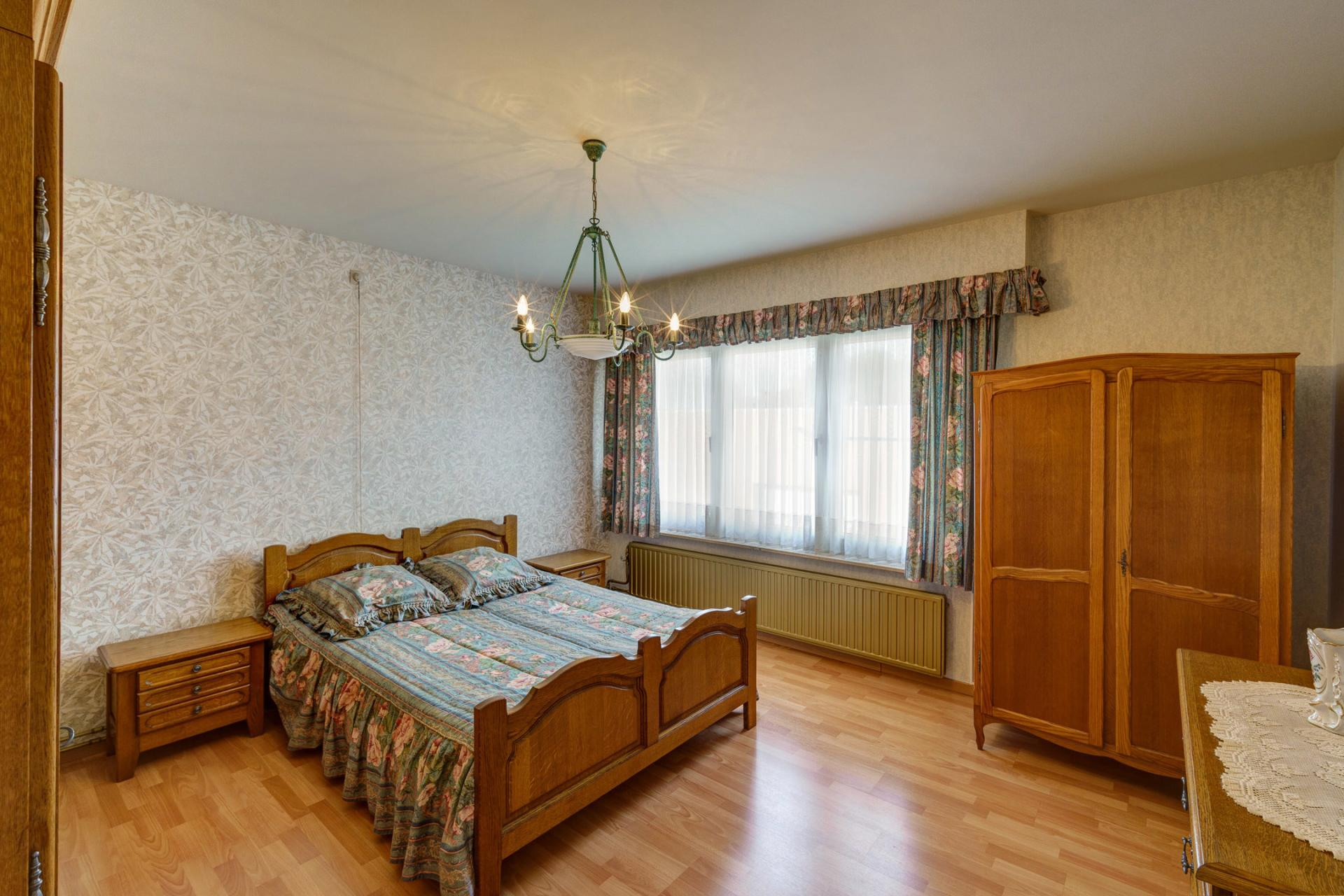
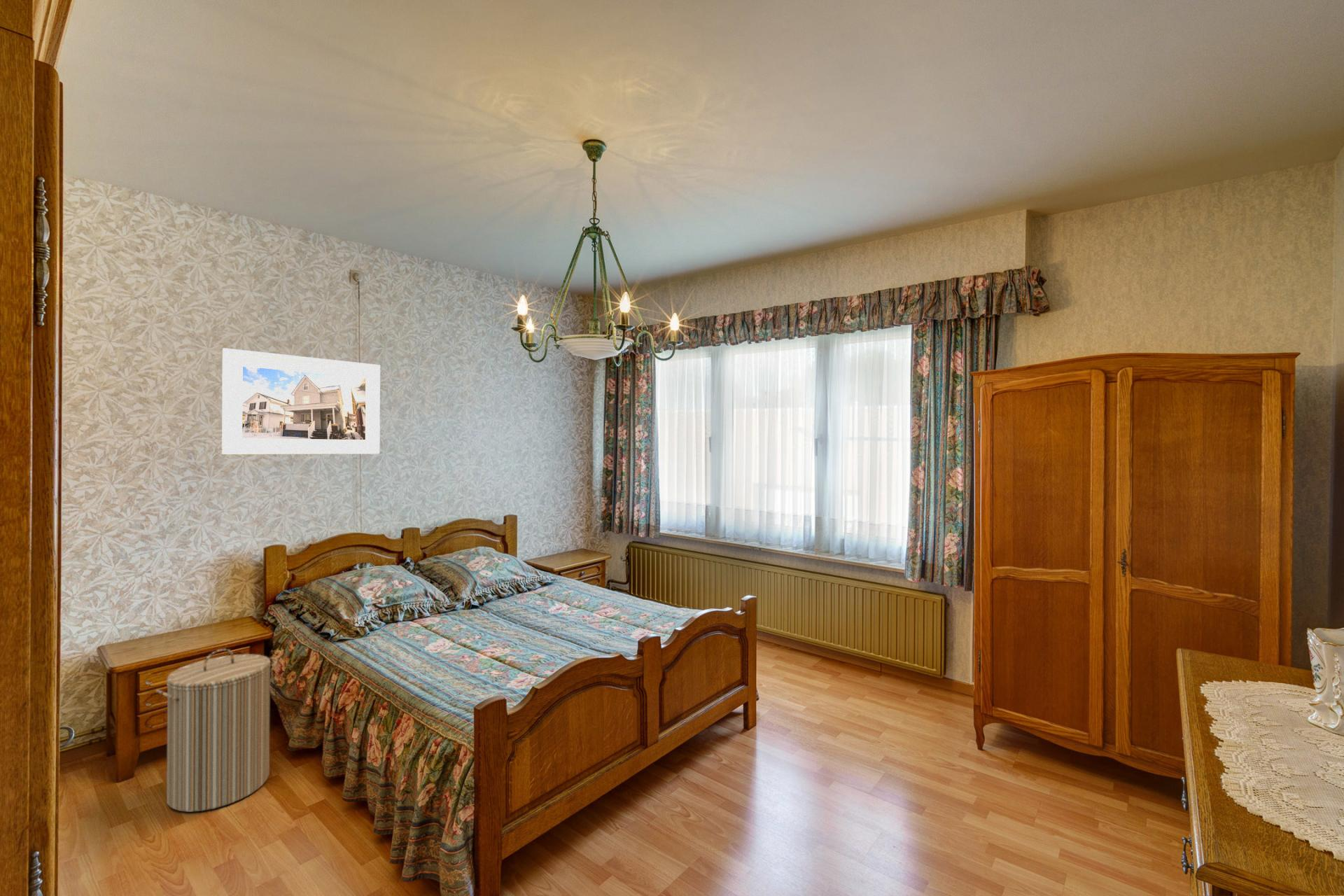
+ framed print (308, 405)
+ laundry hamper (220, 718)
